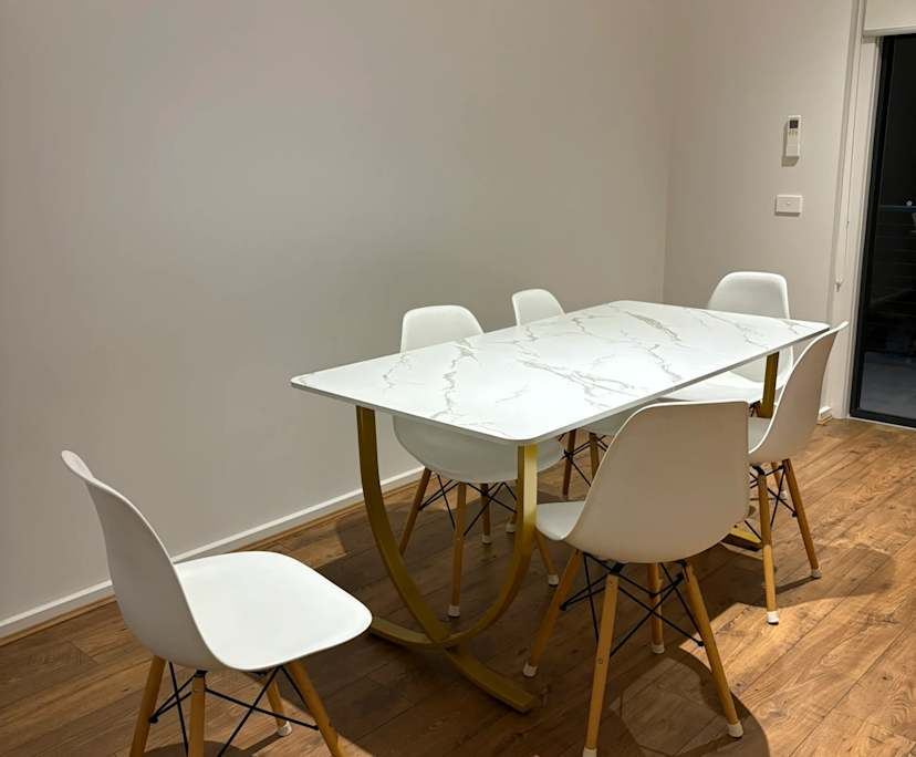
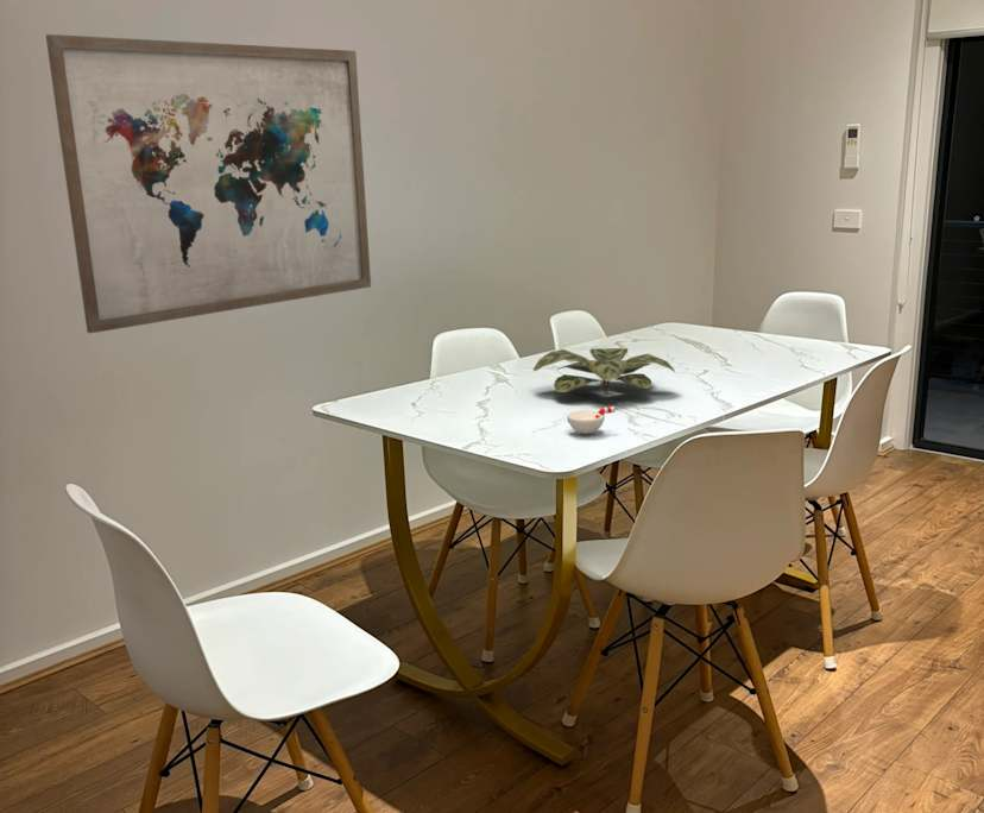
+ cup (589, 420)
+ wall art (232, 179)
+ plant (607, 372)
